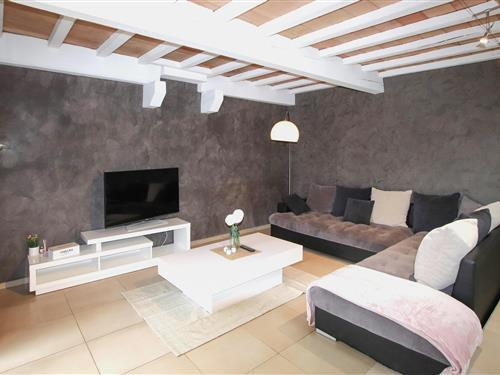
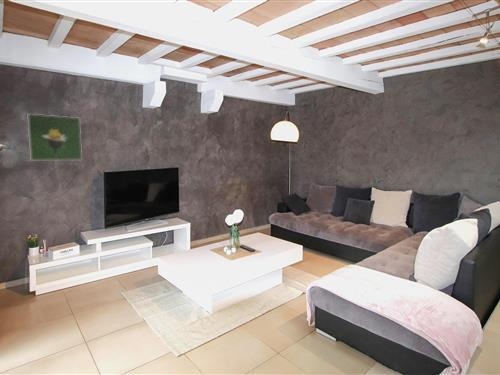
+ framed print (56, 138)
